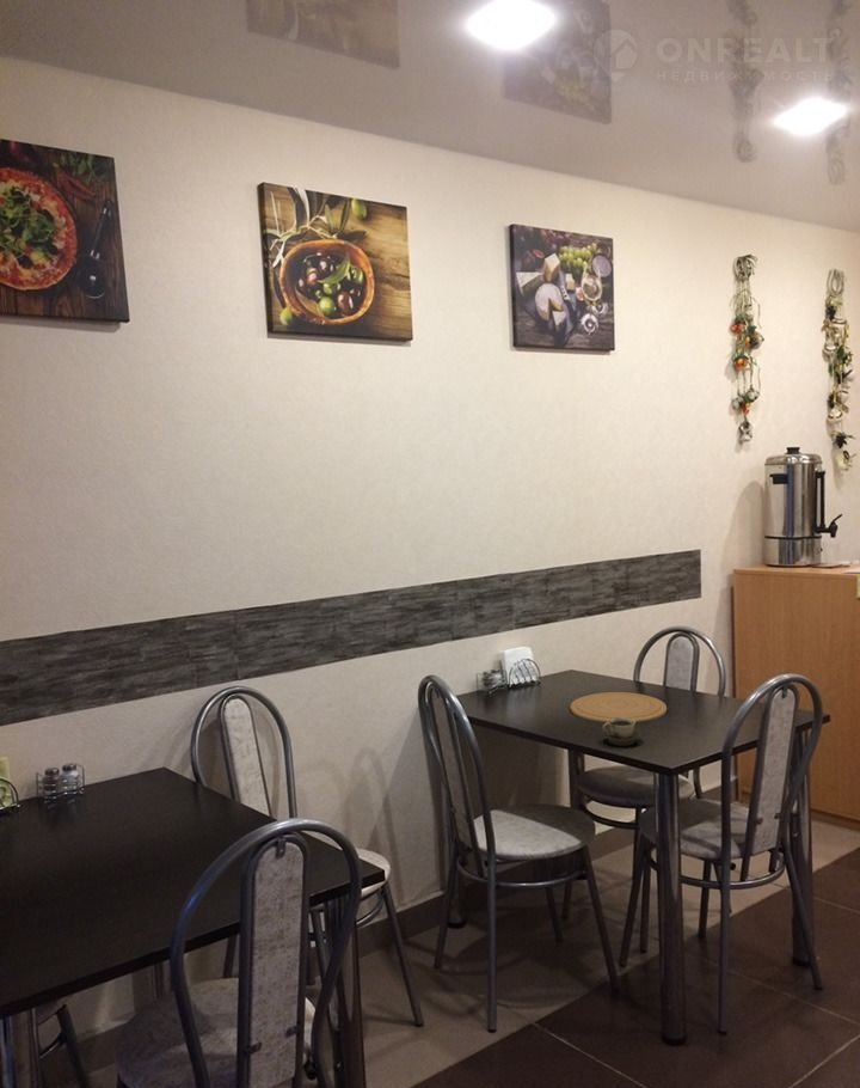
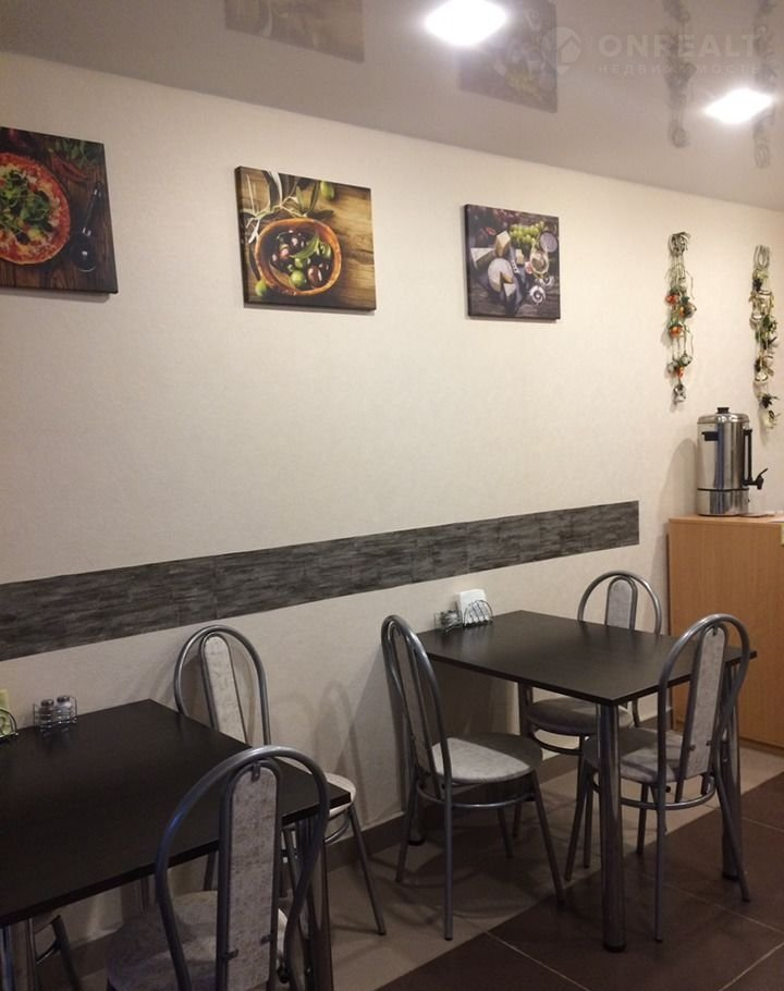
- plate (618, 705)
- cup (621, 731)
